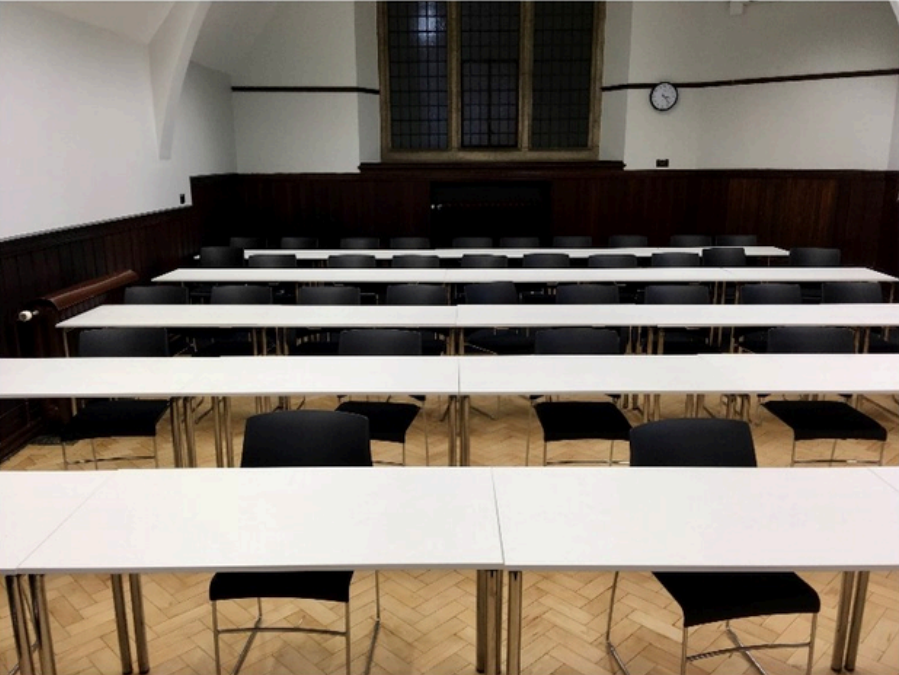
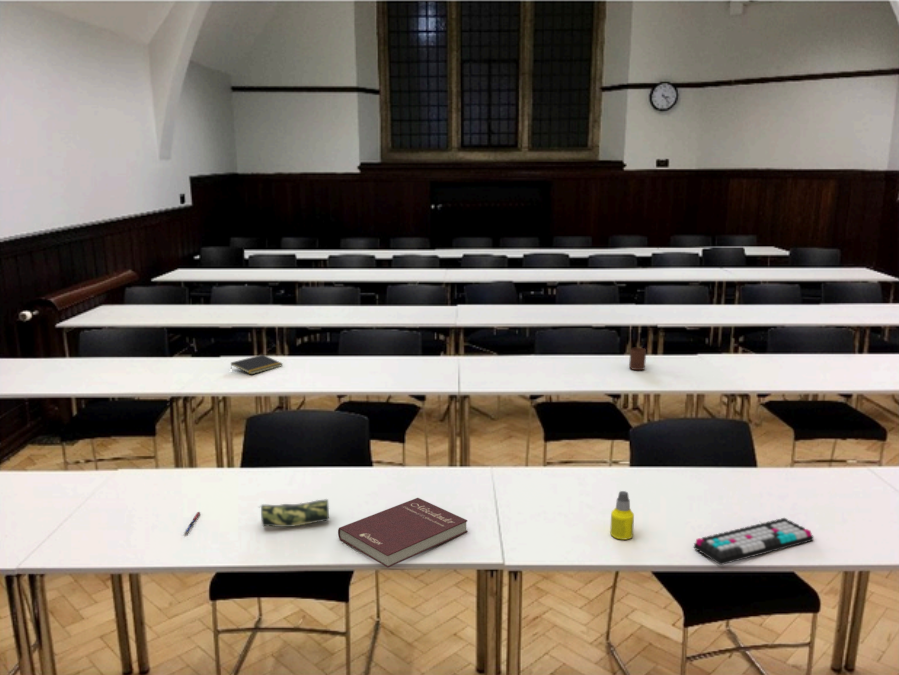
+ keyboard (744, 534)
+ book (403, 529)
+ pencil case (293, 513)
+ pen (192, 522)
+ bottle (622, 513)
+ cup (638, 358)
+ notepad (257, 364)
